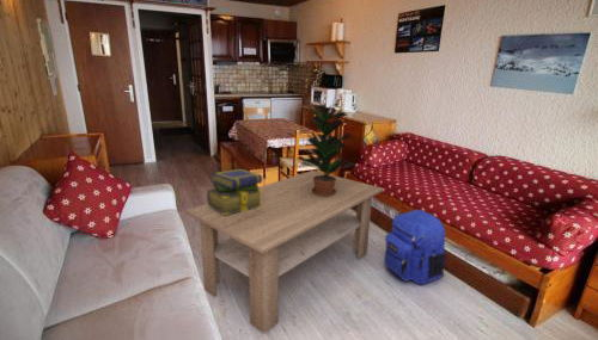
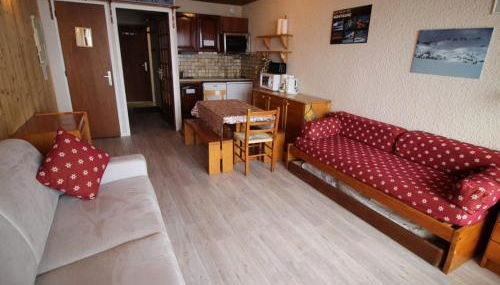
- backpack (414, 245)
- potted plant (324, 149)
- stack of books (236, 188)
- coffee table (294, 235)
